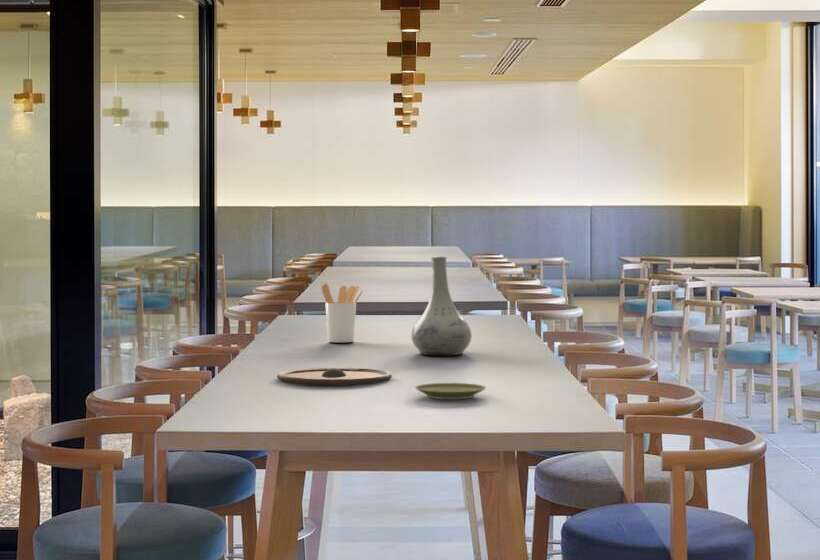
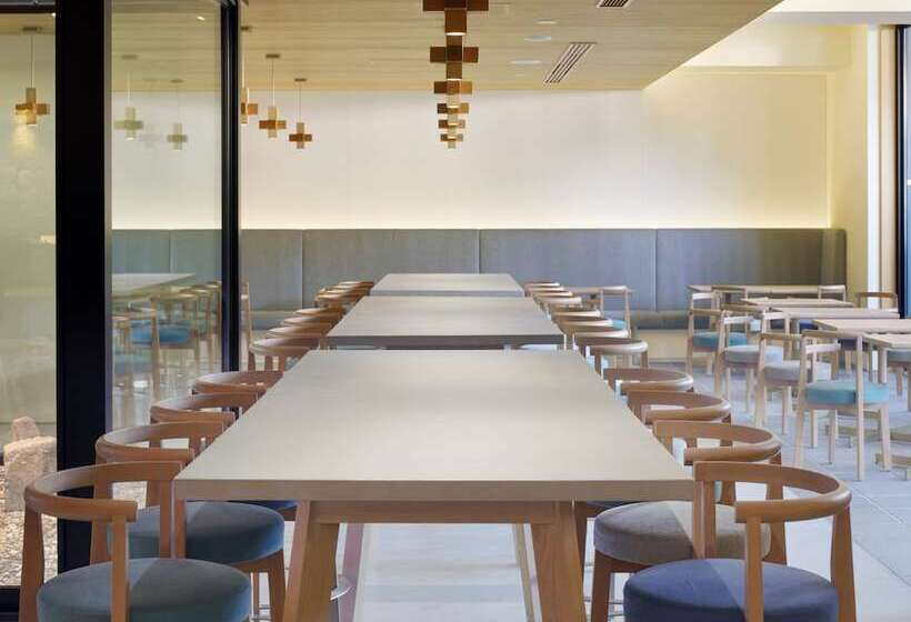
- utensil holder (343, 312)
- plate (334, 373)
- plate (450, 391)
- vase (441, 304)
